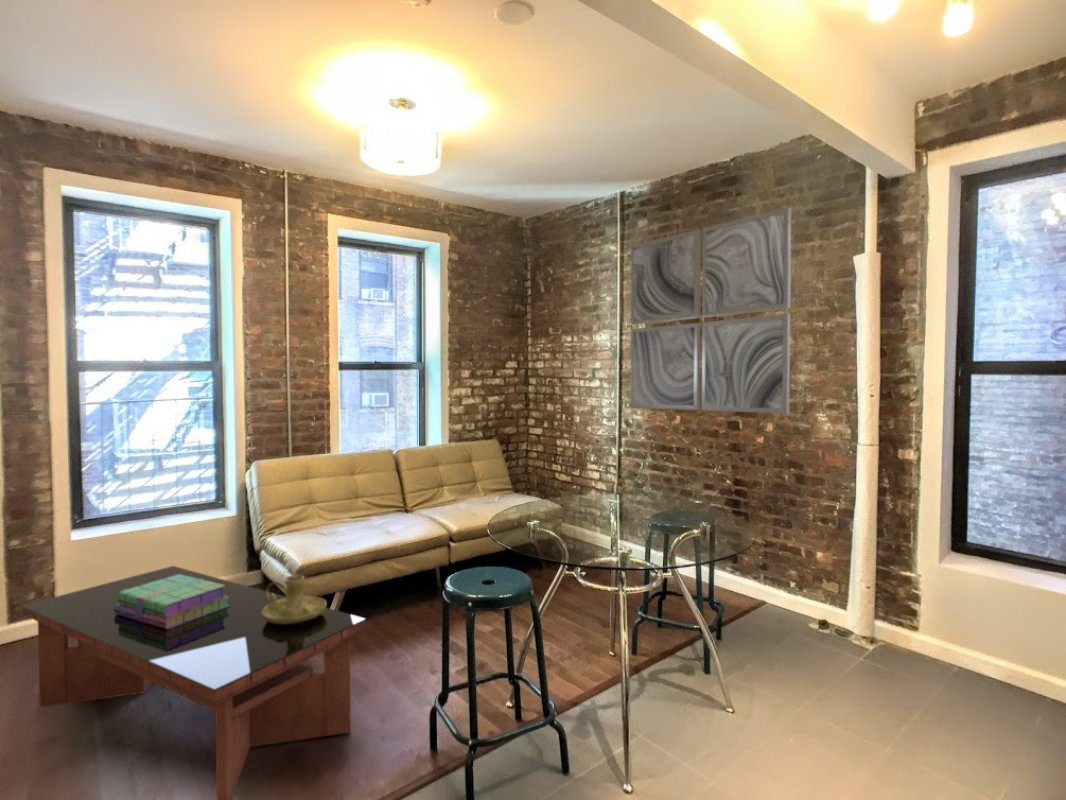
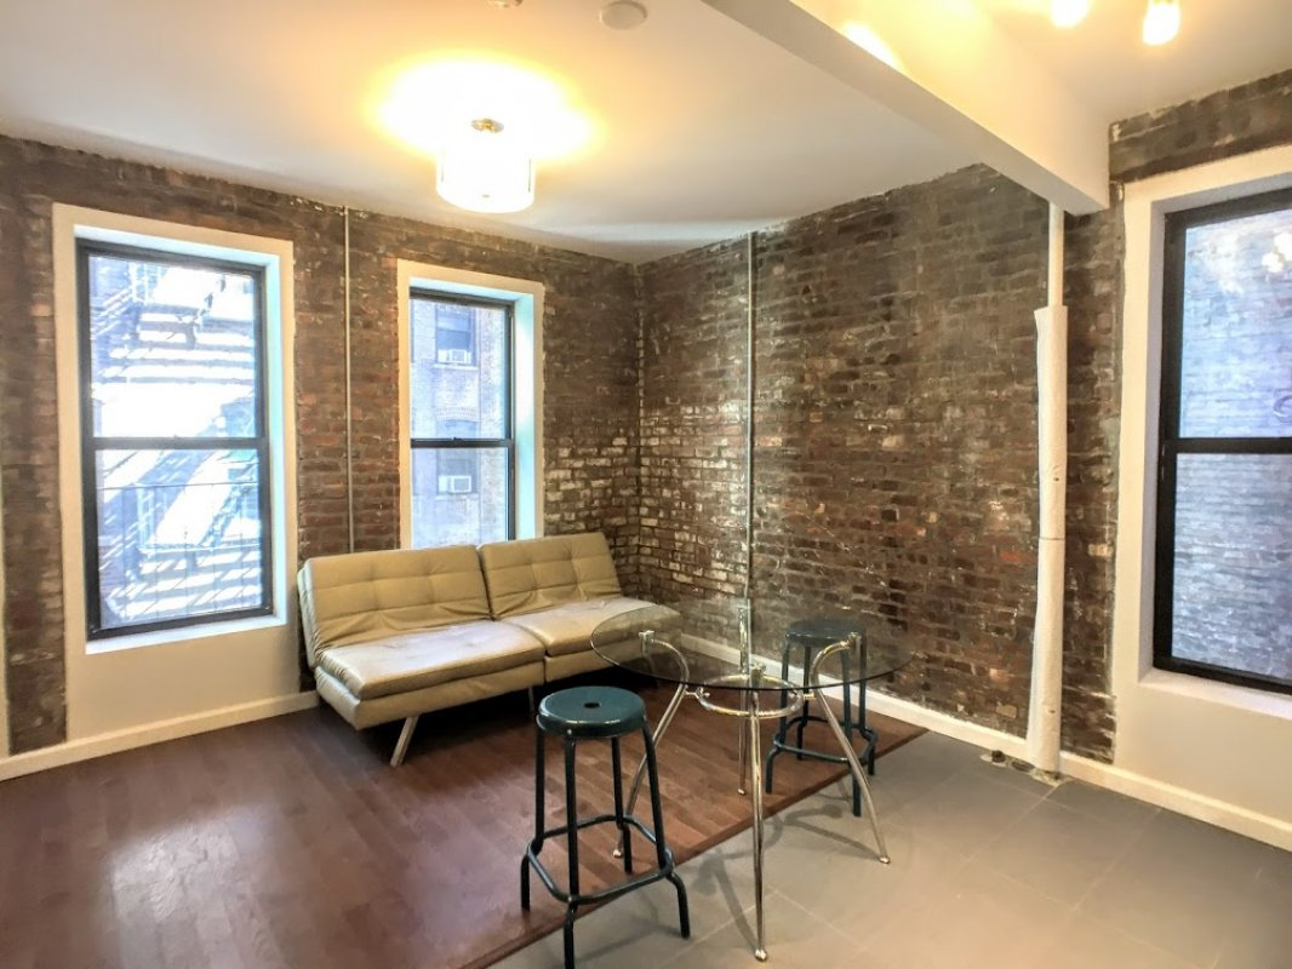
- candle holder (290, 595)
- wall art (702, 322)
- coffee table (189, 664)
- stack of books (172, 598)
